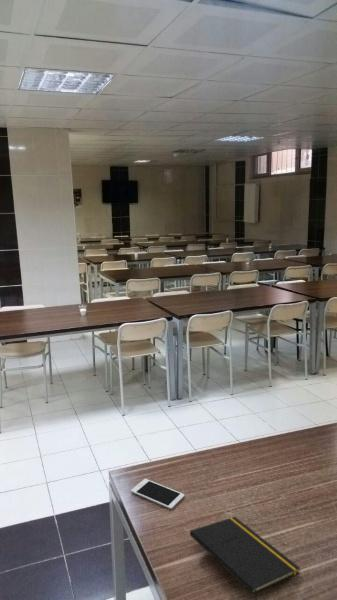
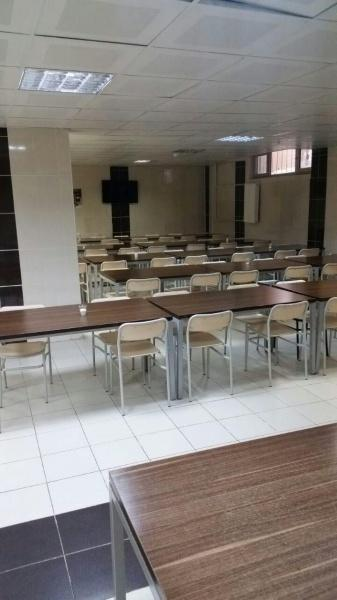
- notepad (242, 550)
- cell phone (157, 493)
